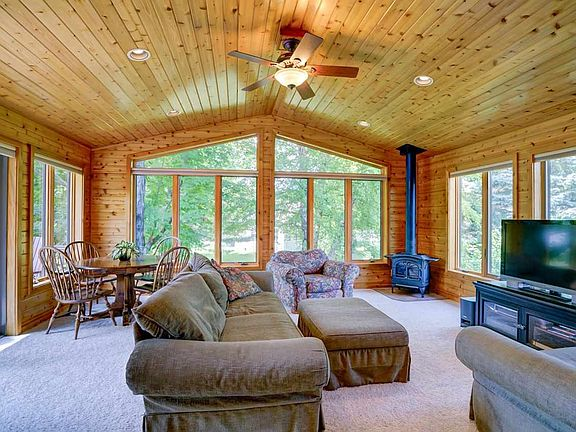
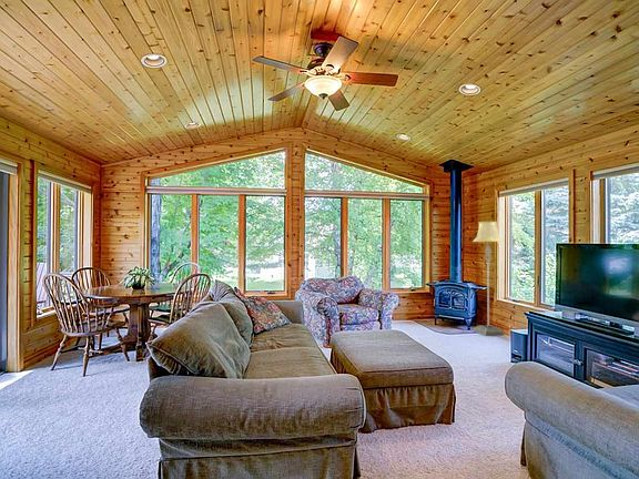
+ floor lamp (488, 277)
